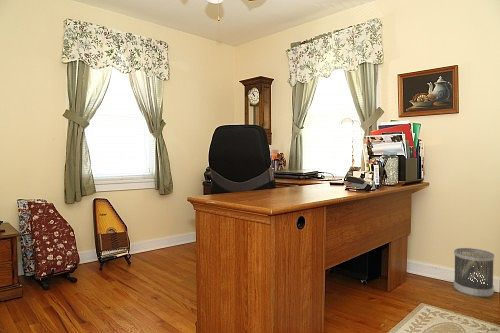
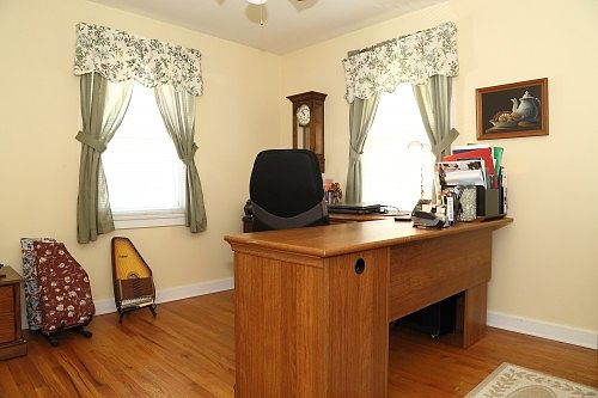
- wastebasket (473, 271)
